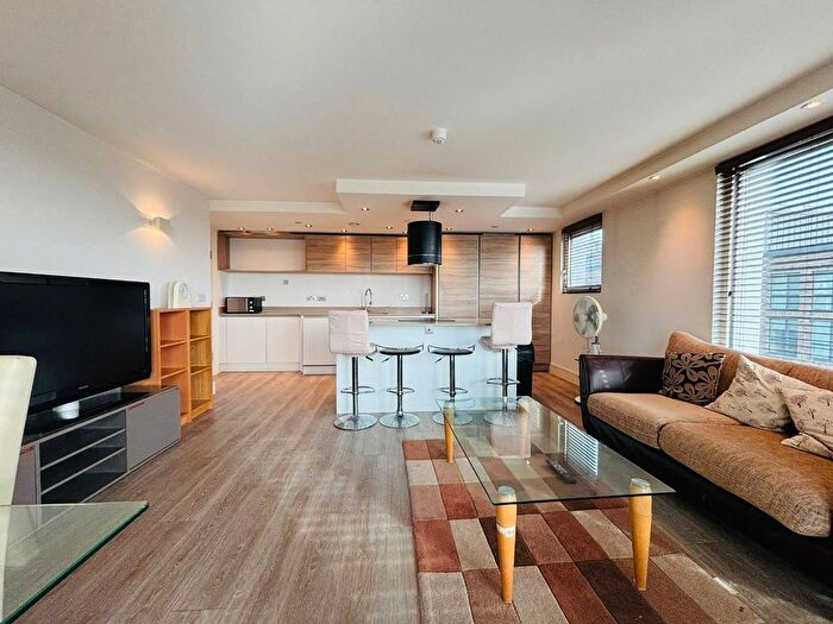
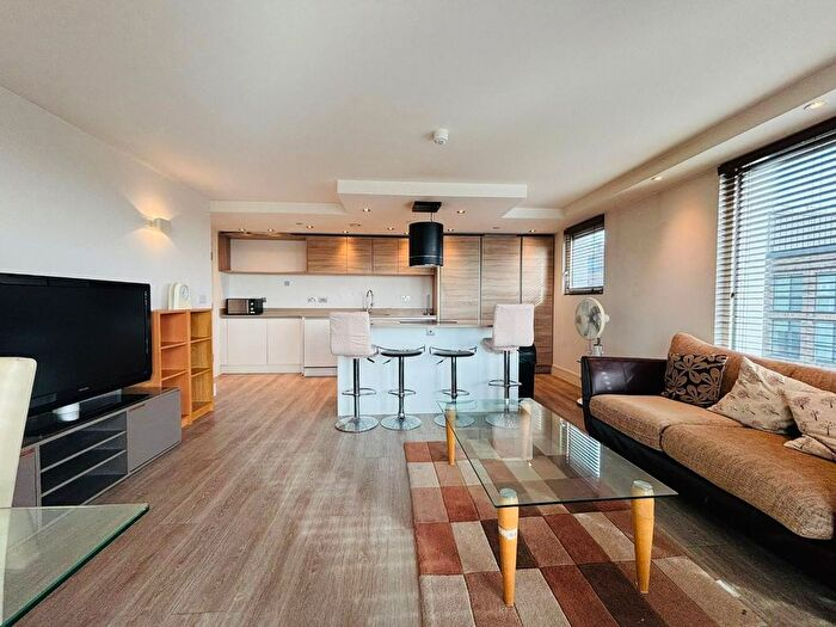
- remote control (559, 469)
